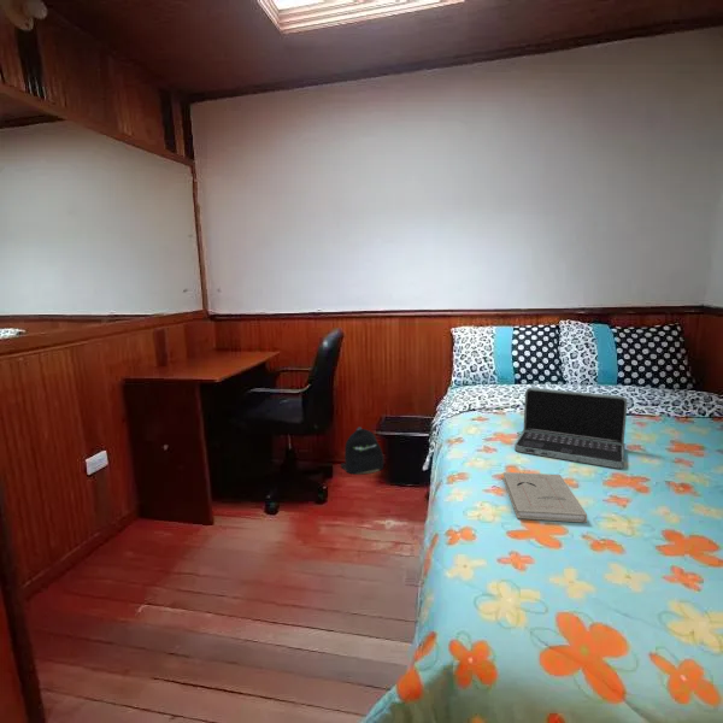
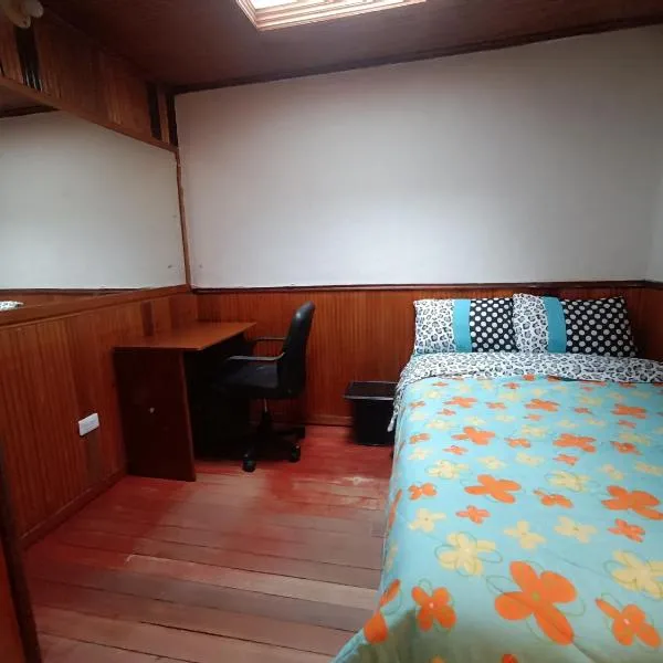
- laptop (566, 422)
- book (540, 494)
- backpack (360, 446)
